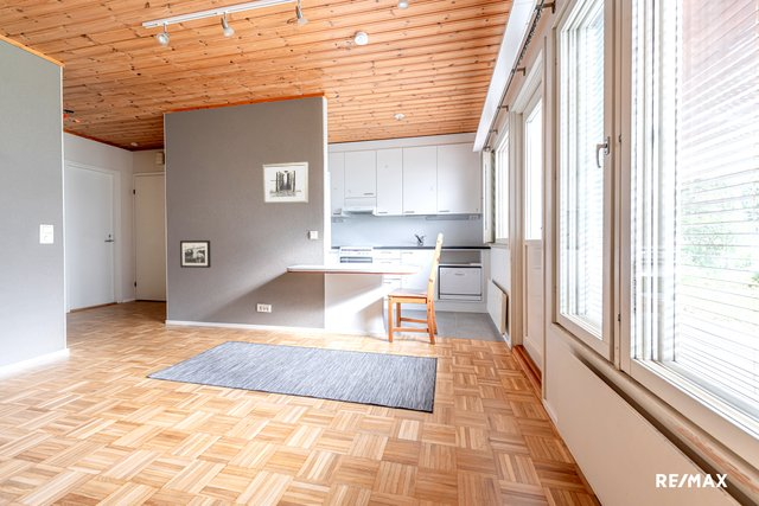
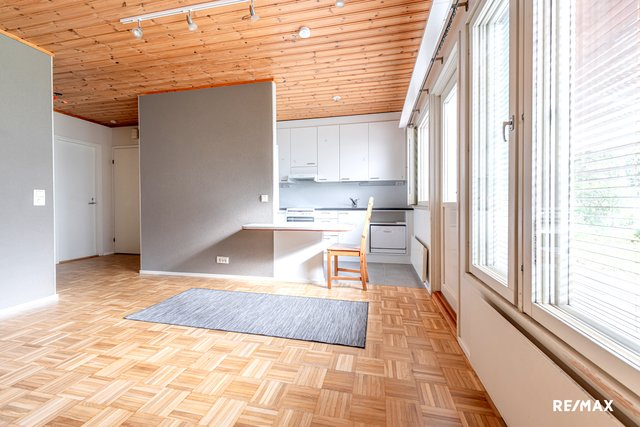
- wall art (285, 184)
- picture frame (194, 254)
